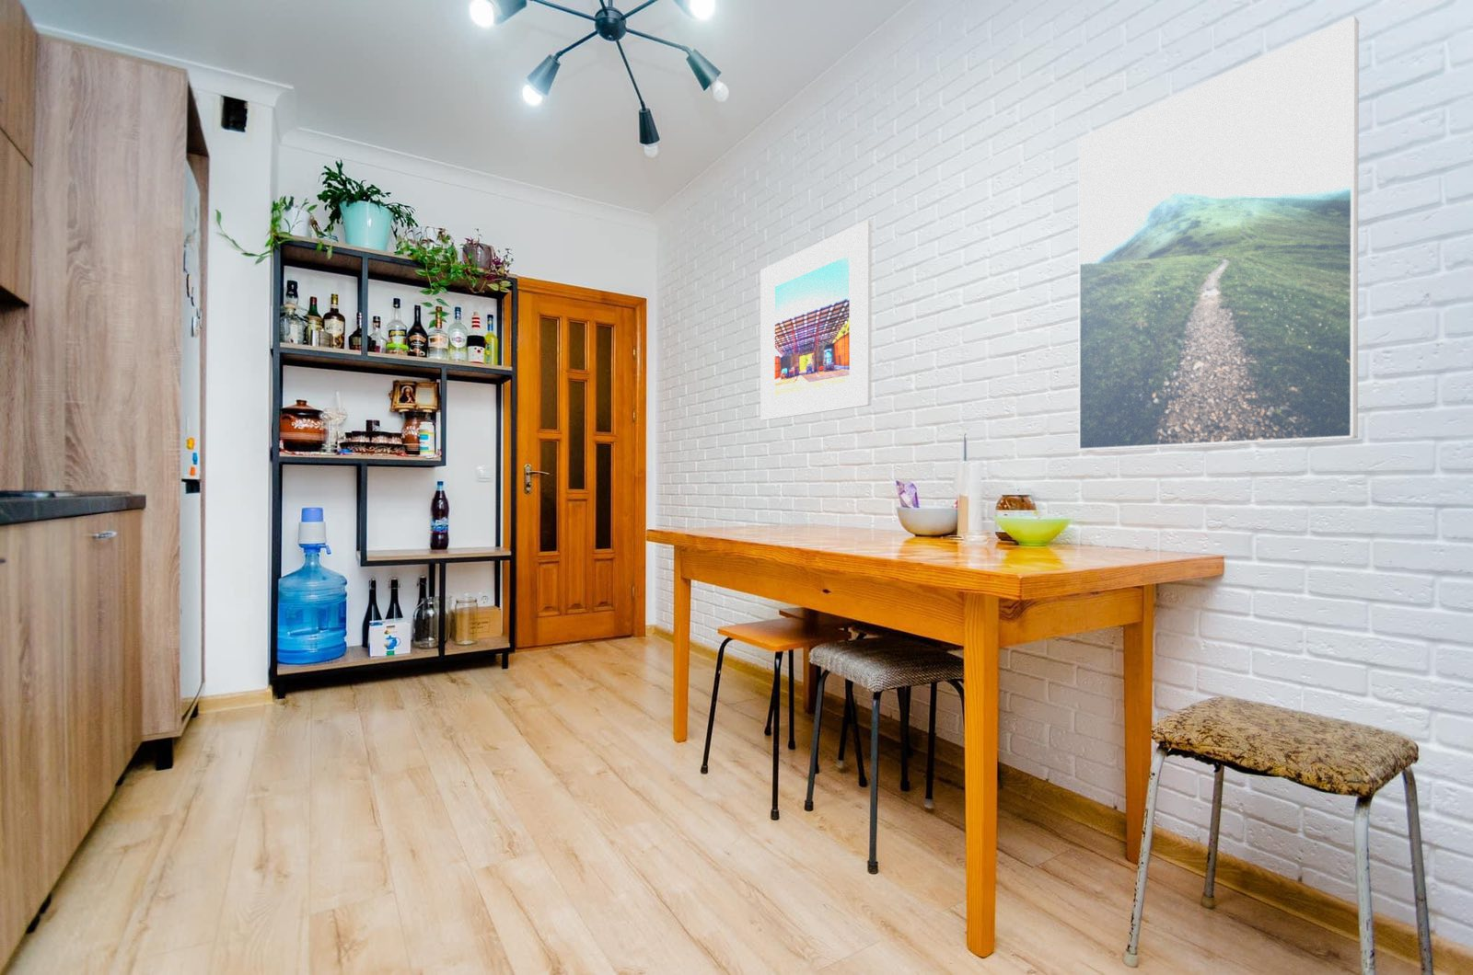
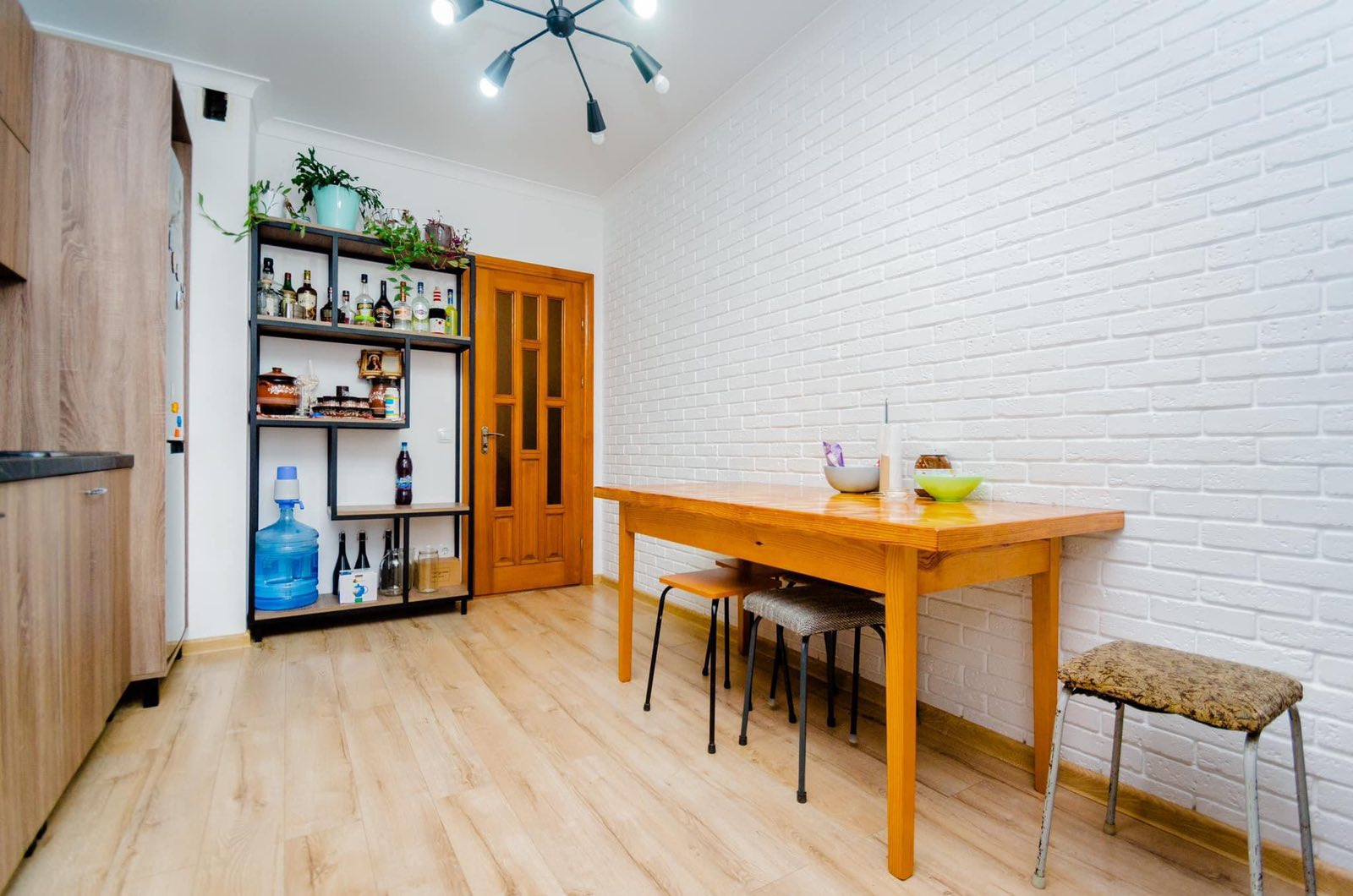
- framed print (1198, 267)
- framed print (810, 330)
